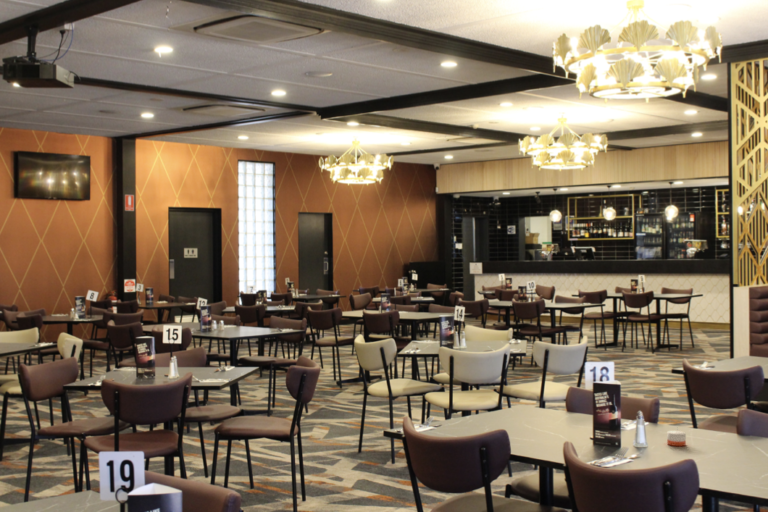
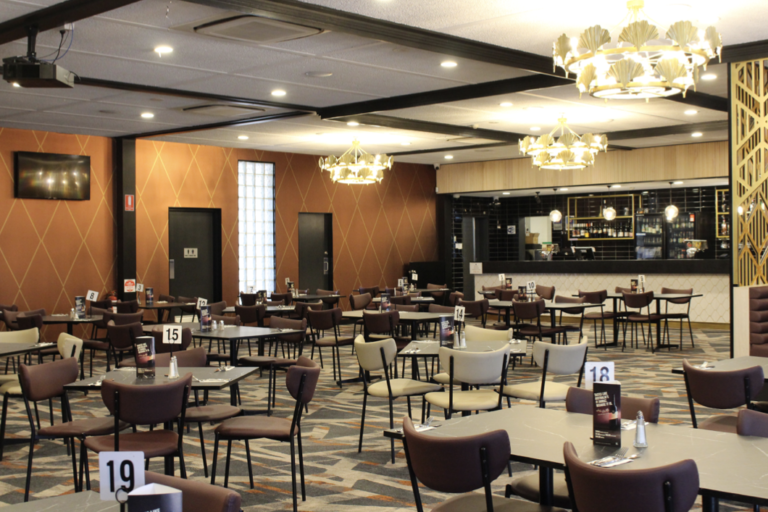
- candle (676, 432)
